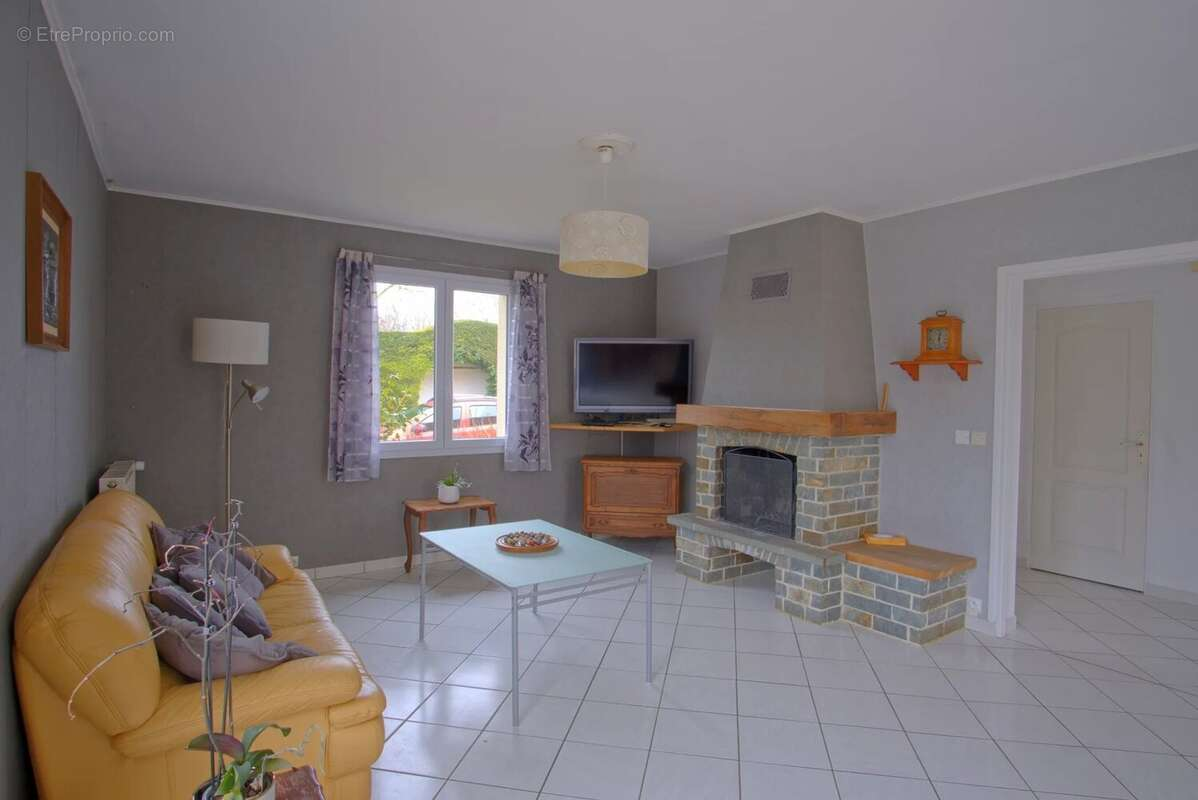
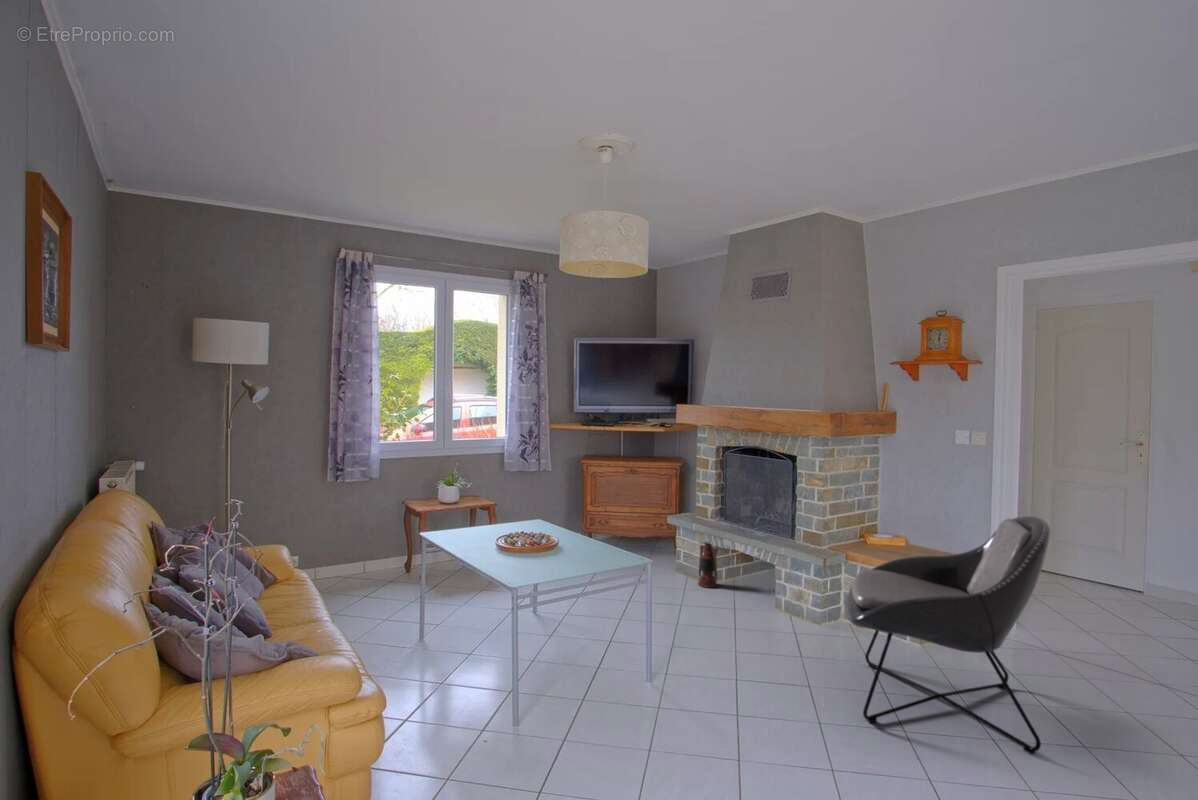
+ lantern (707, 563)
+ lounge chair (940, 607)
